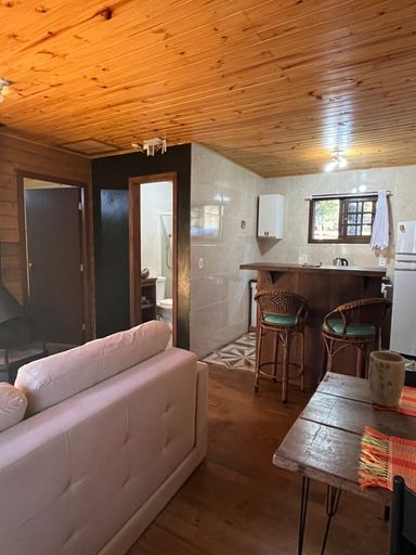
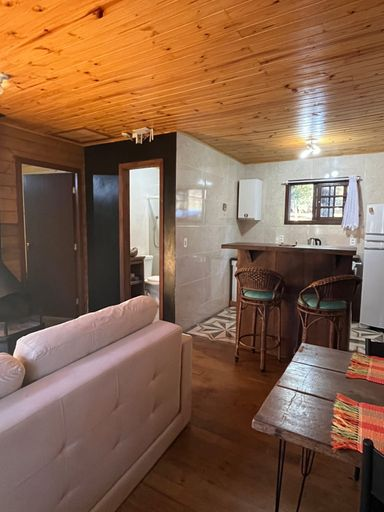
- plant pot (386, 378)
